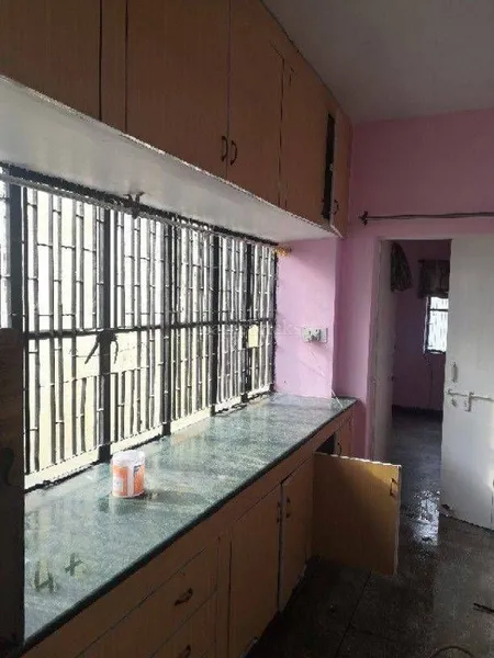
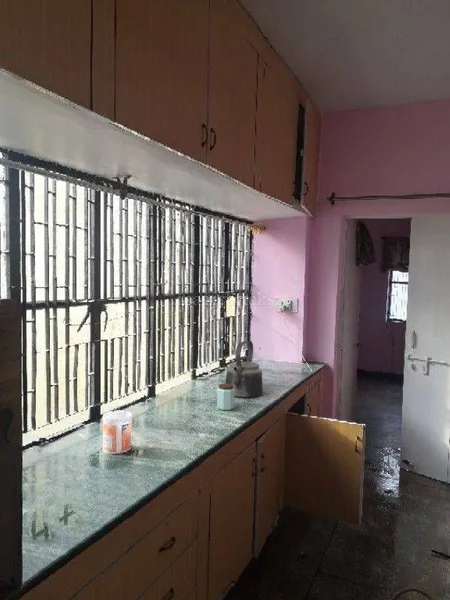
+ kettle (243, 368)
+ peanut butter (225, 396)
